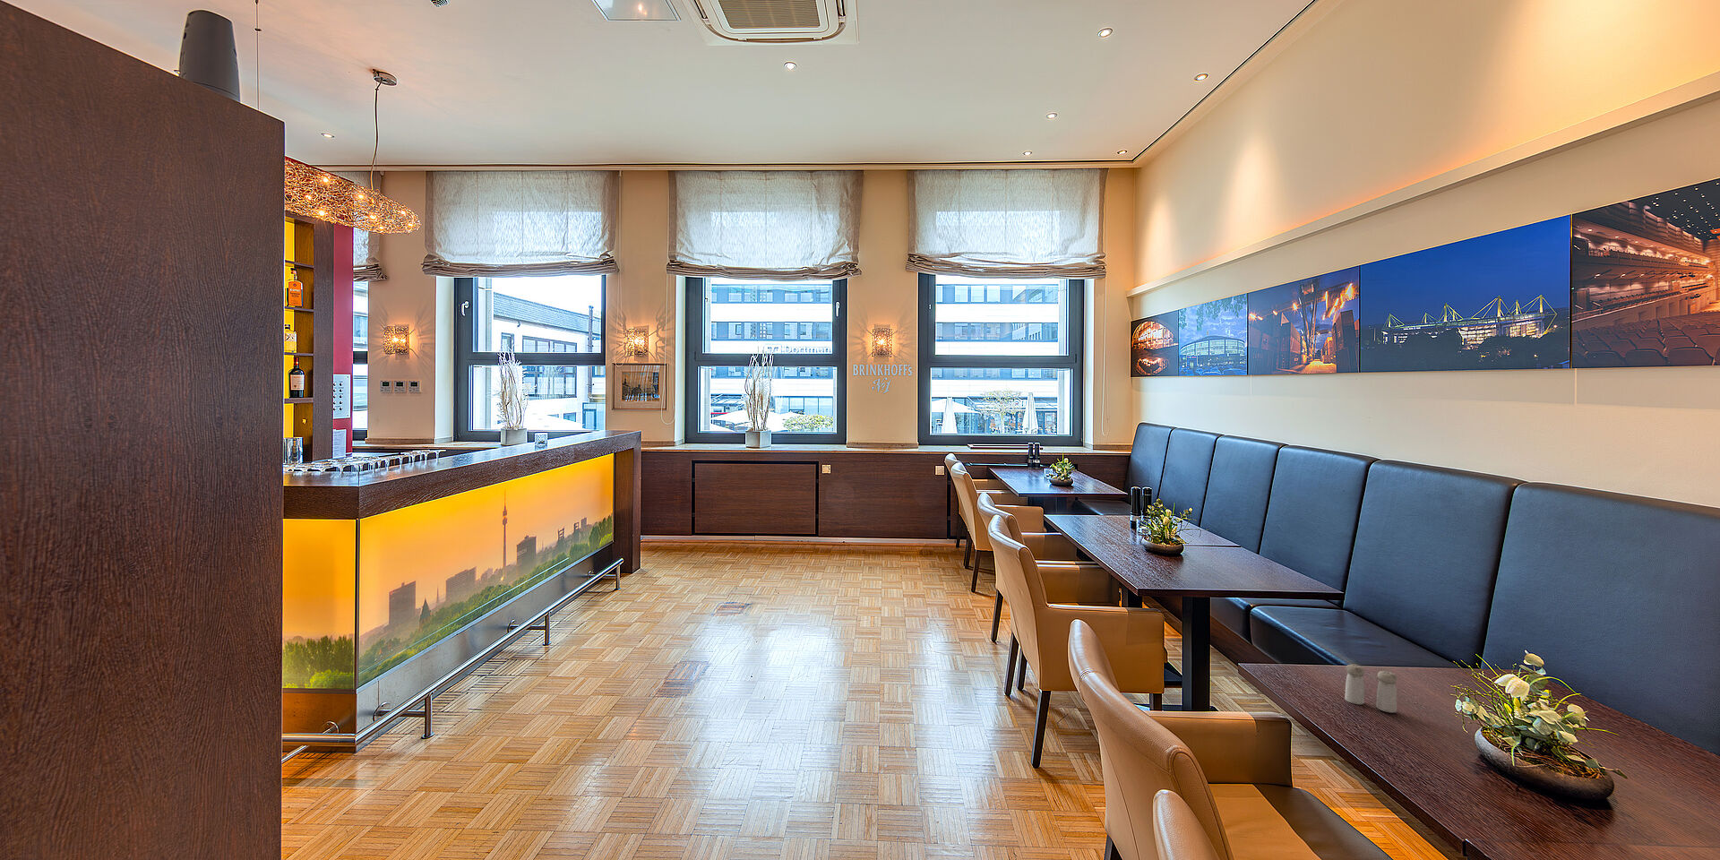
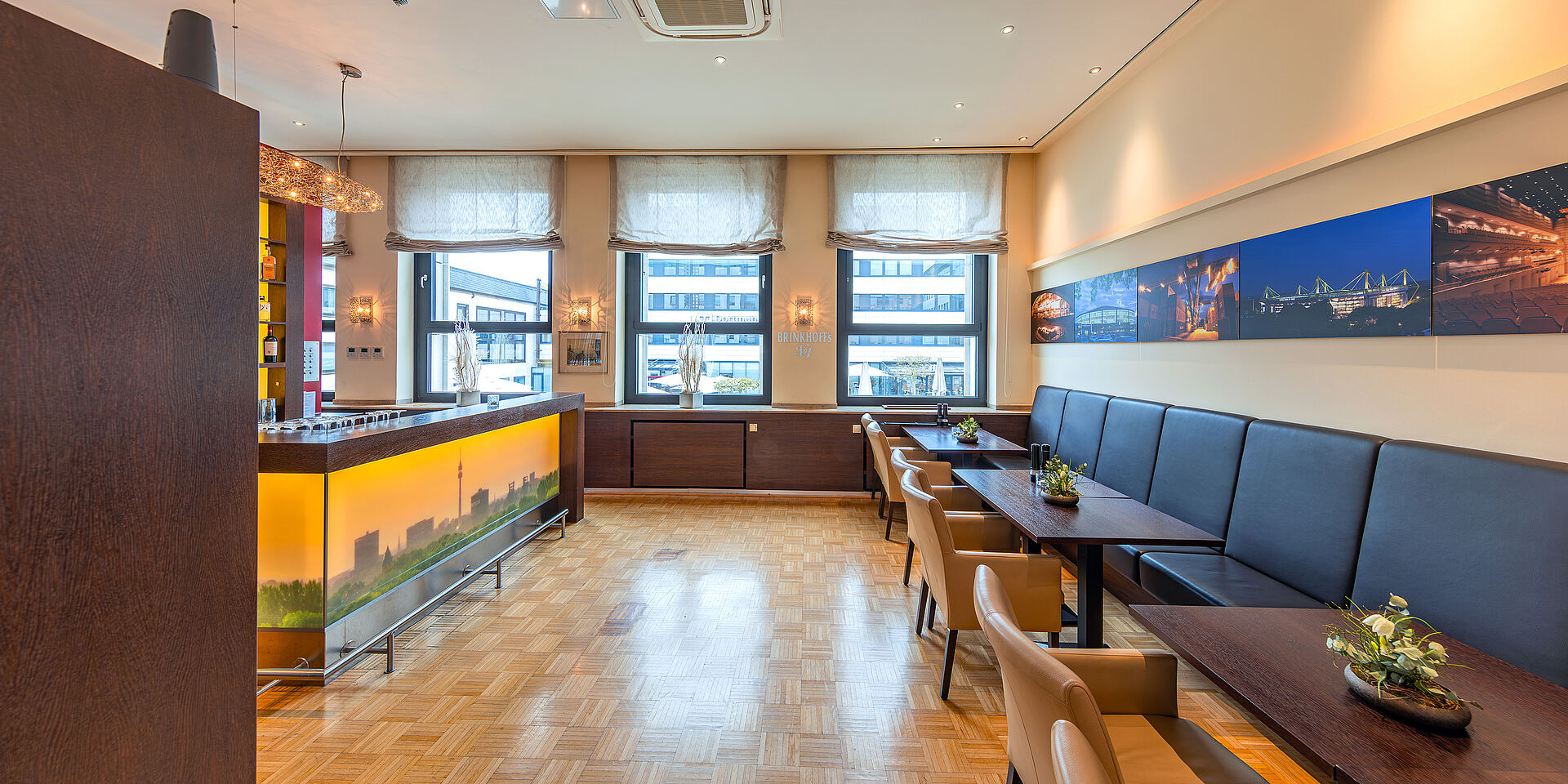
- salt and pepper shaker (1363, 687)
